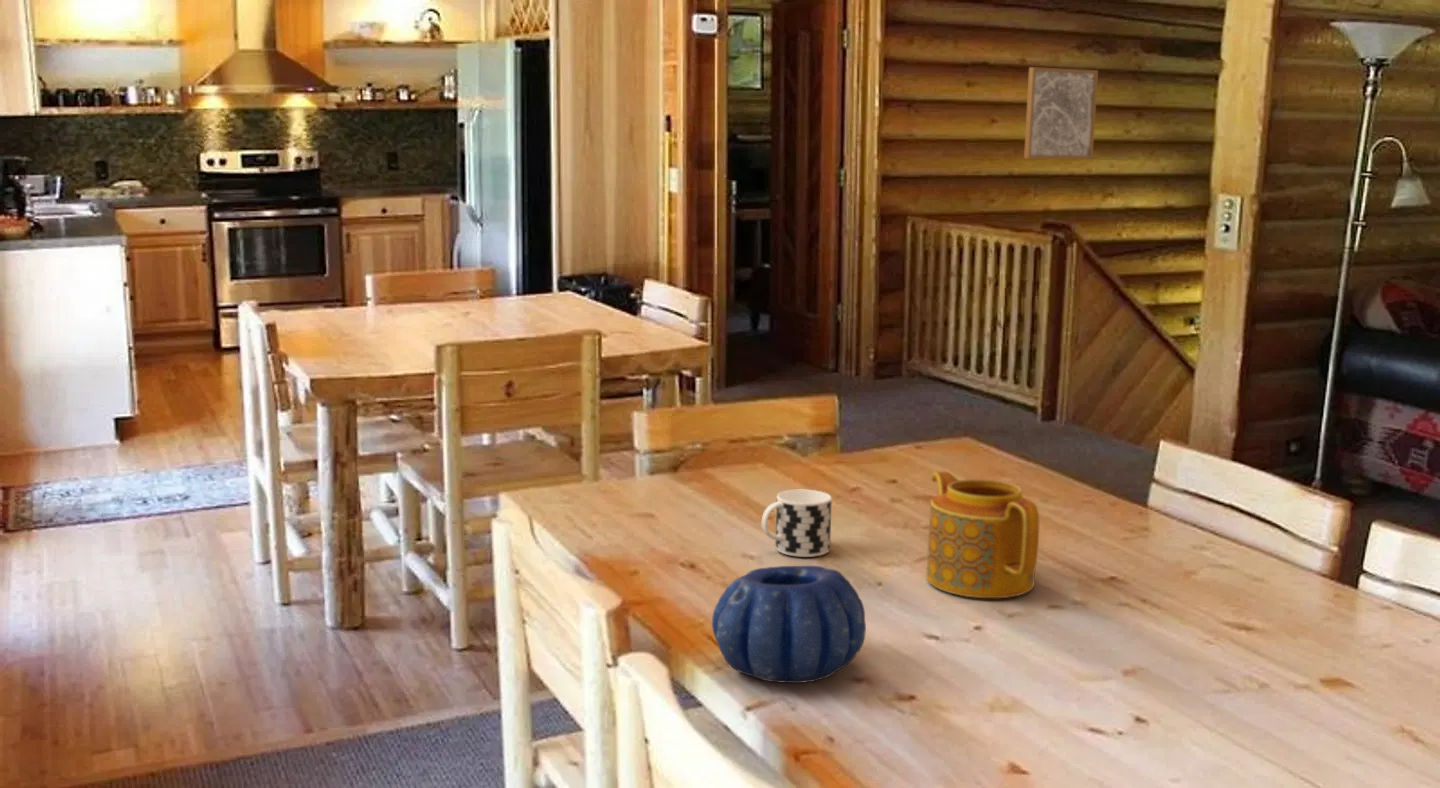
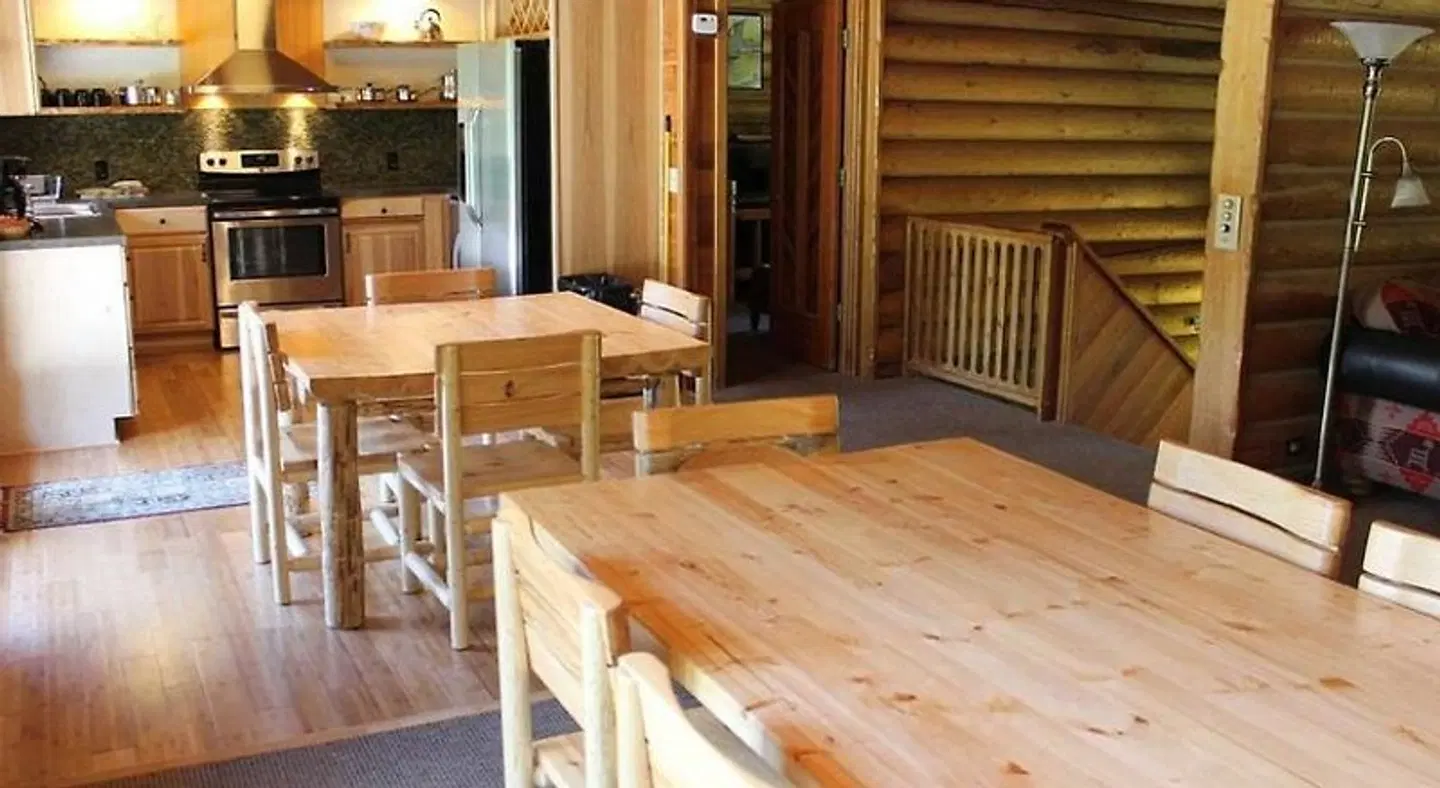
- wall art (1061, 114)
- decorative bowl (789, 619)
- cup (795, 523)
- teapot (979, 533)
